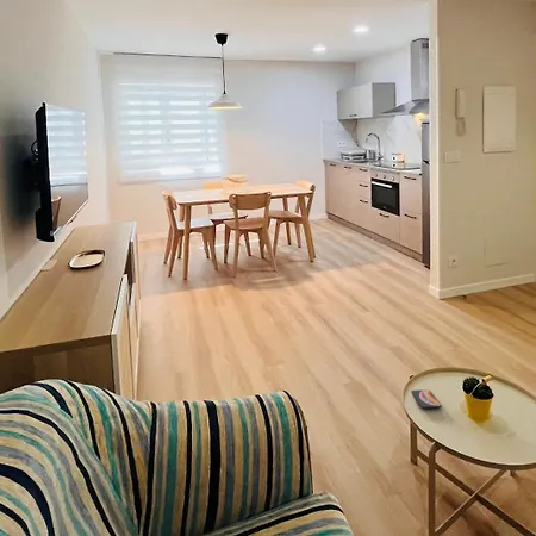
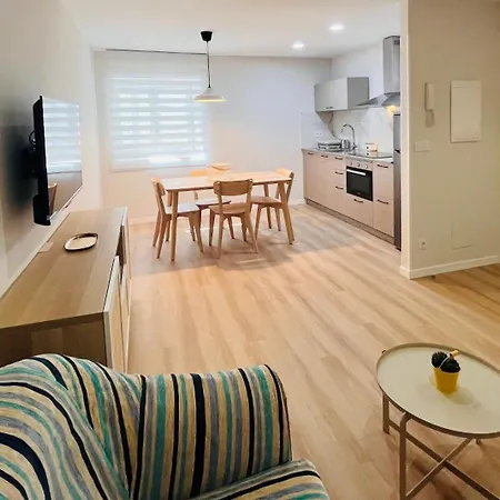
- smartphone (425, 398)
